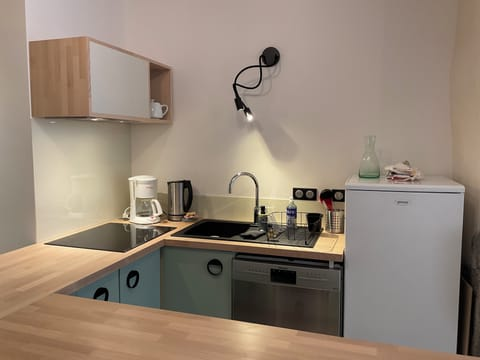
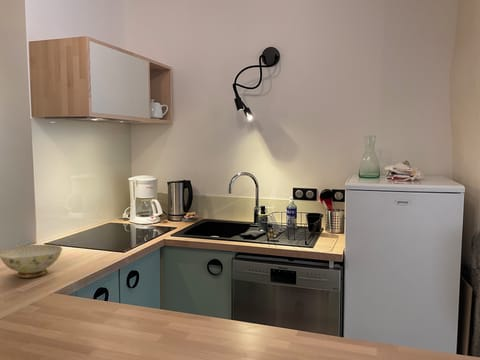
+ ceramic bowl (31, 262)
